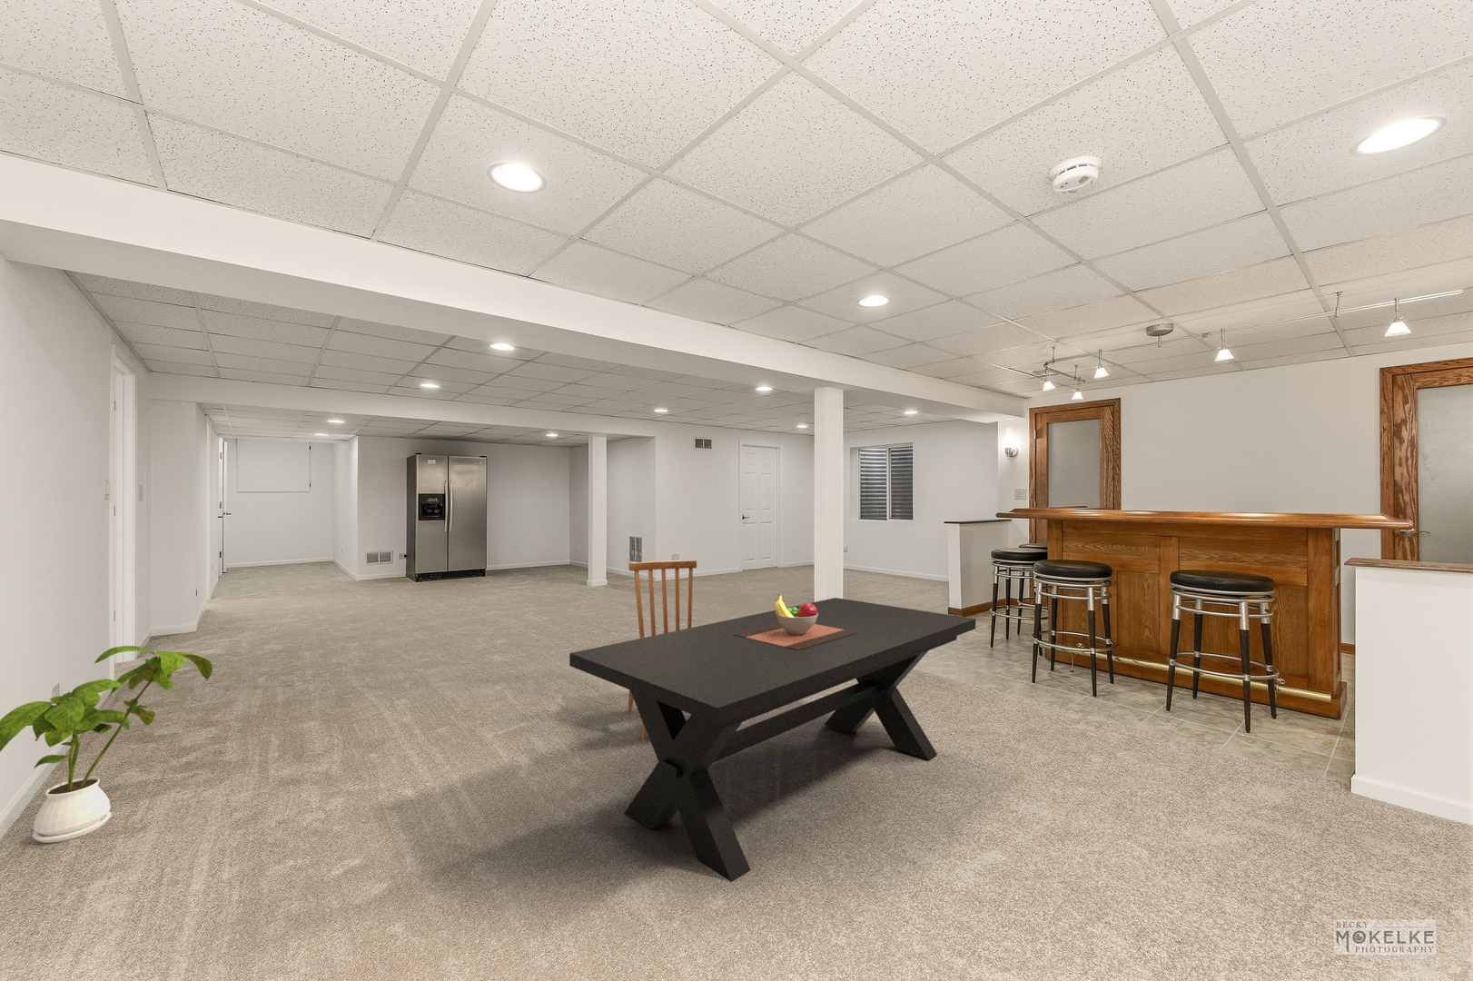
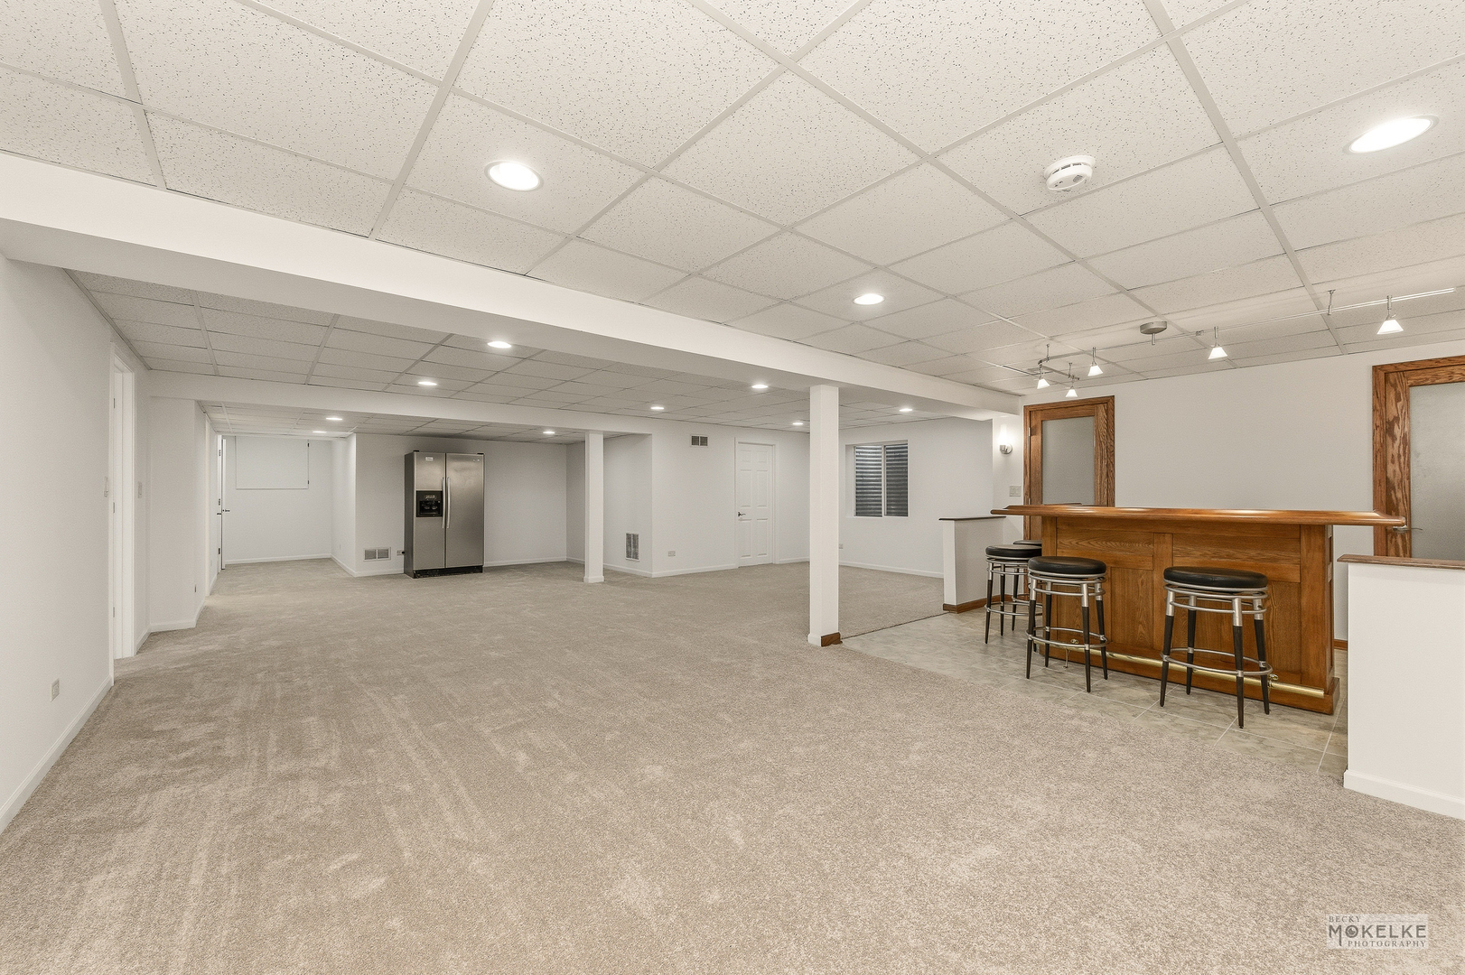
- dining chair (668, 632)
- house plant (115, 731)
- dining table (797, 688)
